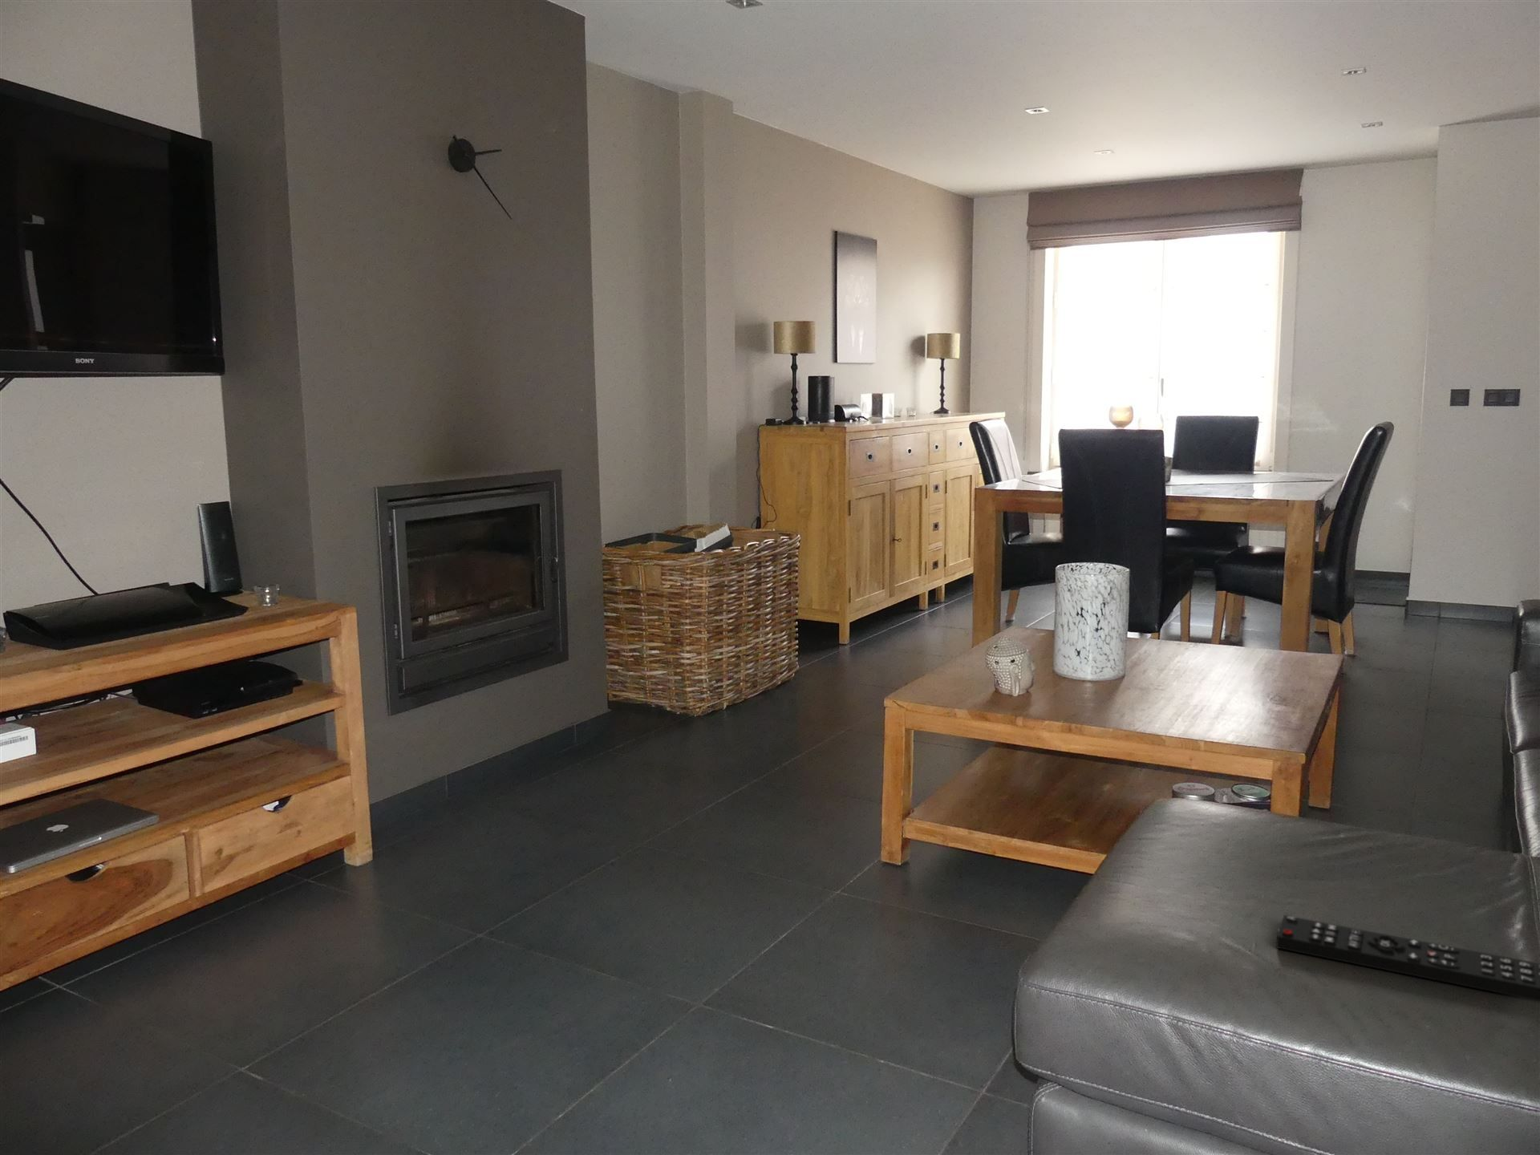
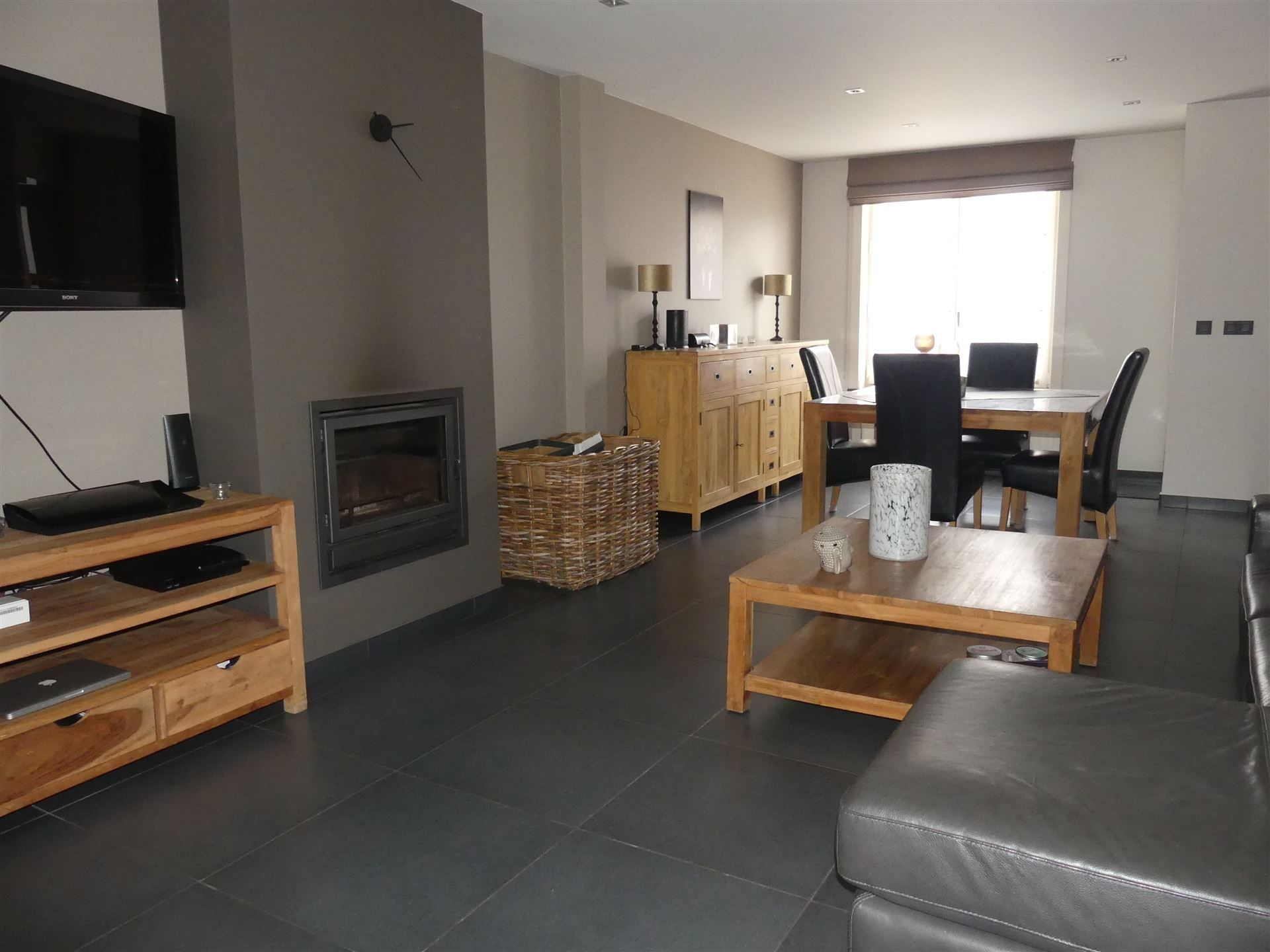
- remote control (1415, 955)
